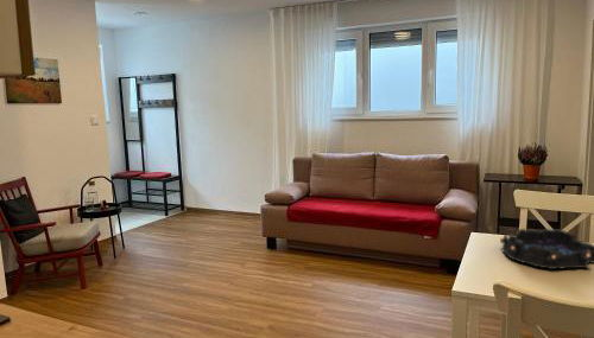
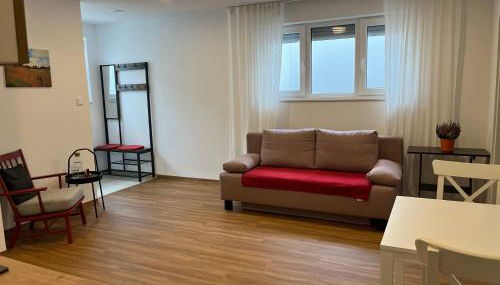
- decorative bowl (546, 245)
